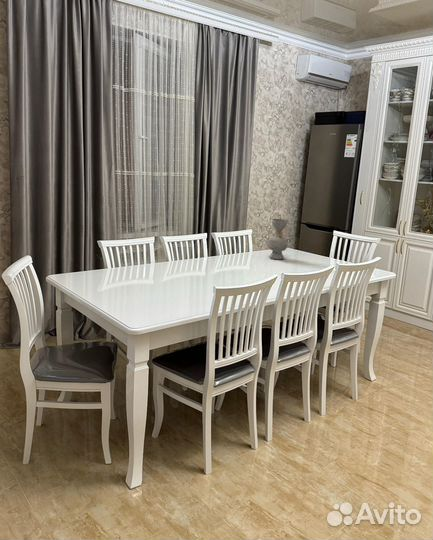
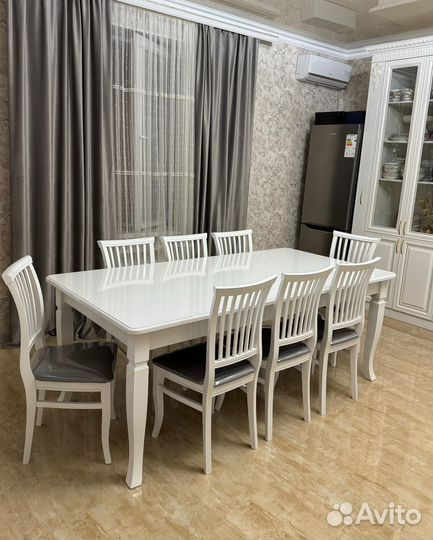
- decorative vase (278, 239)
